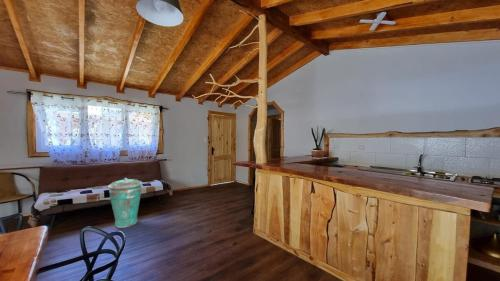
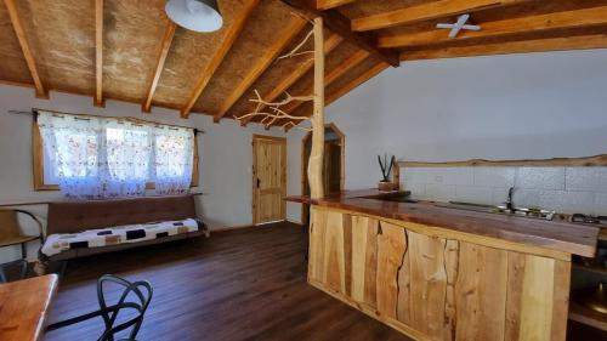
- trash can (126, 200)
